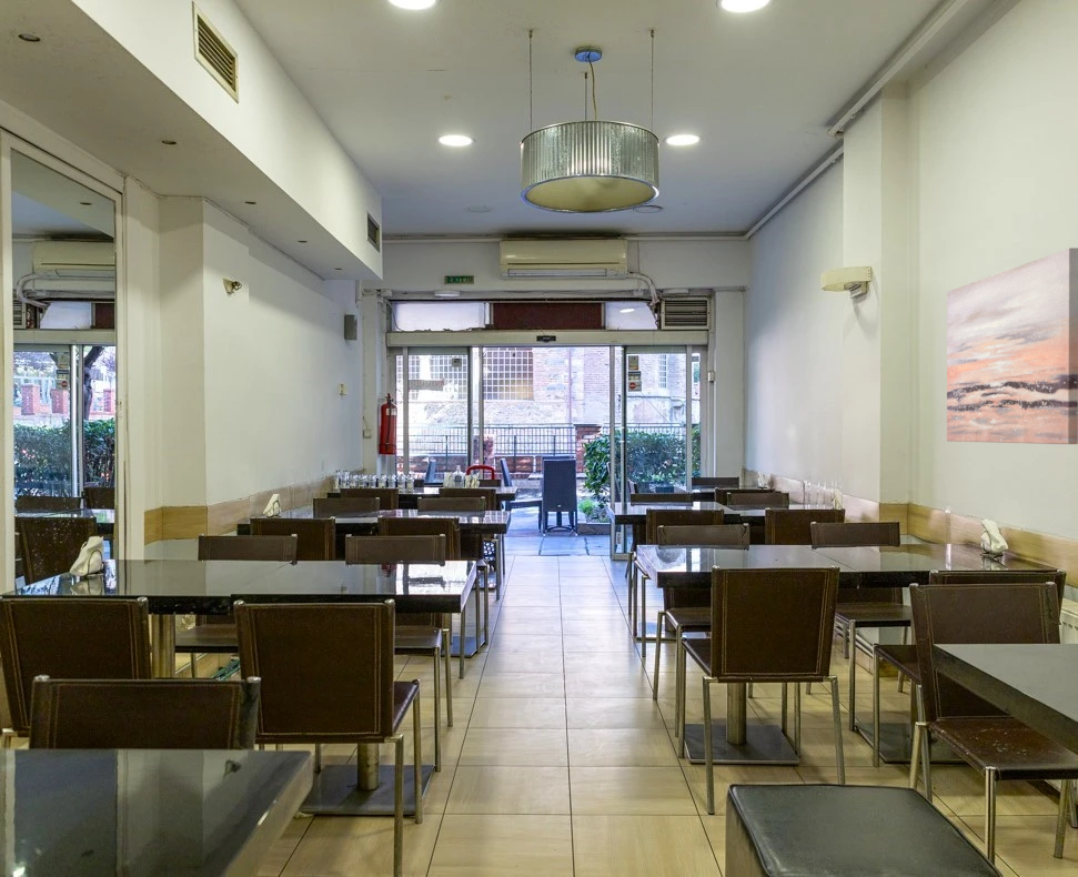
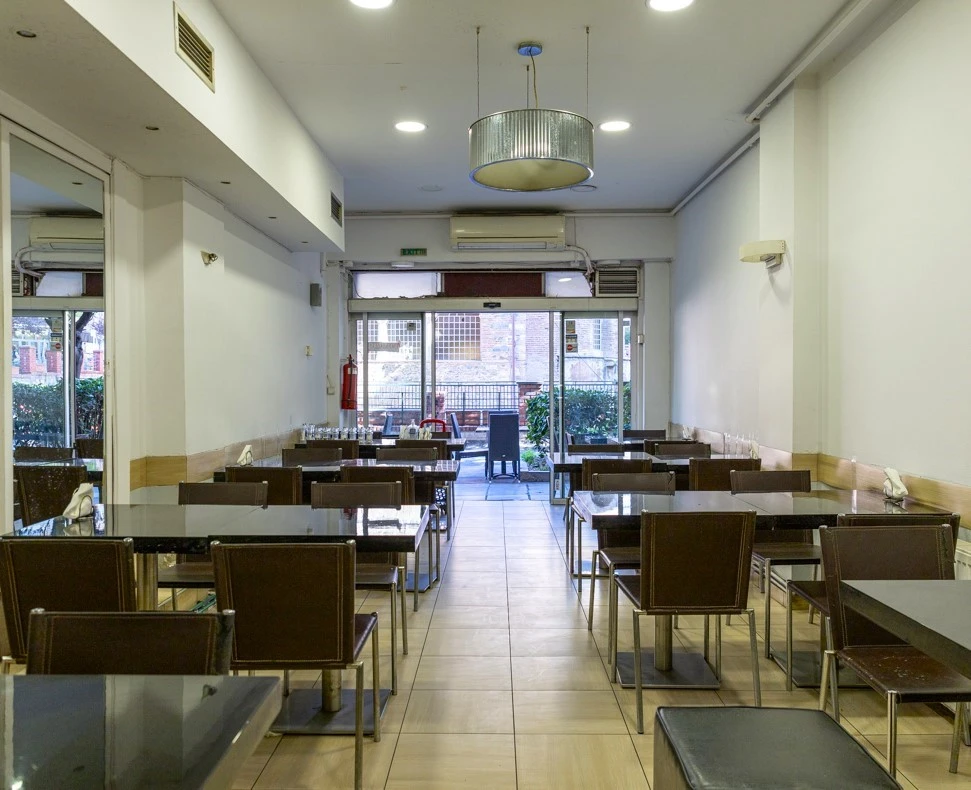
- wall art (1004, 357)
